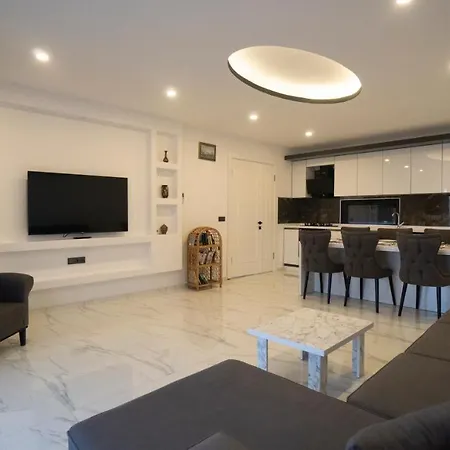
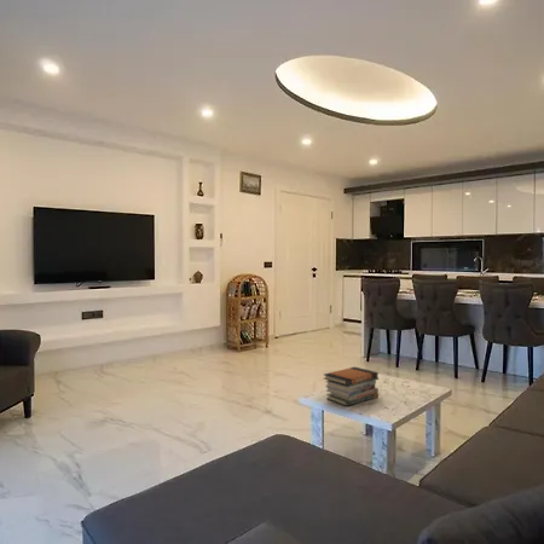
+ book stack (351, 386)
